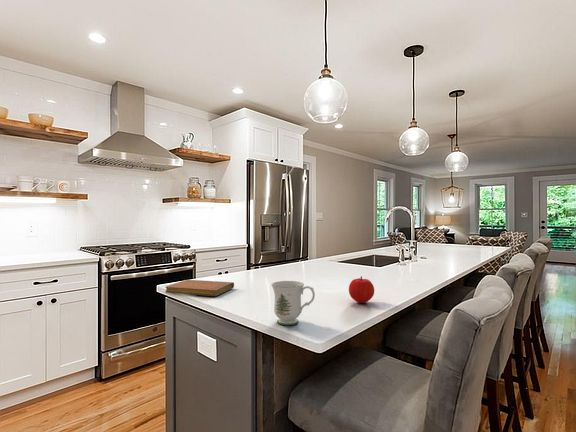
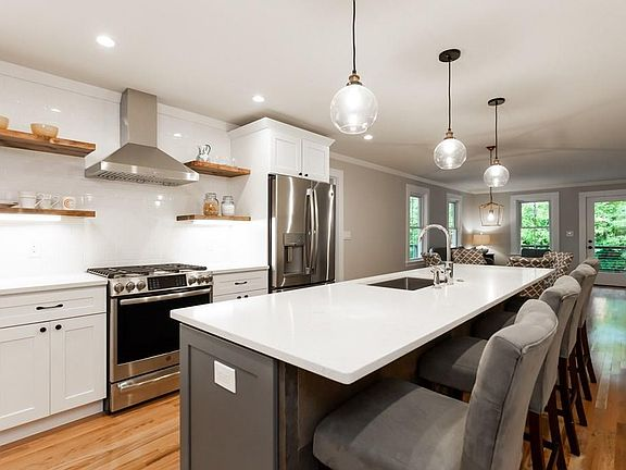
- notebook (200, 287)
- fruit (361, 289)
- mug (293, 303)
